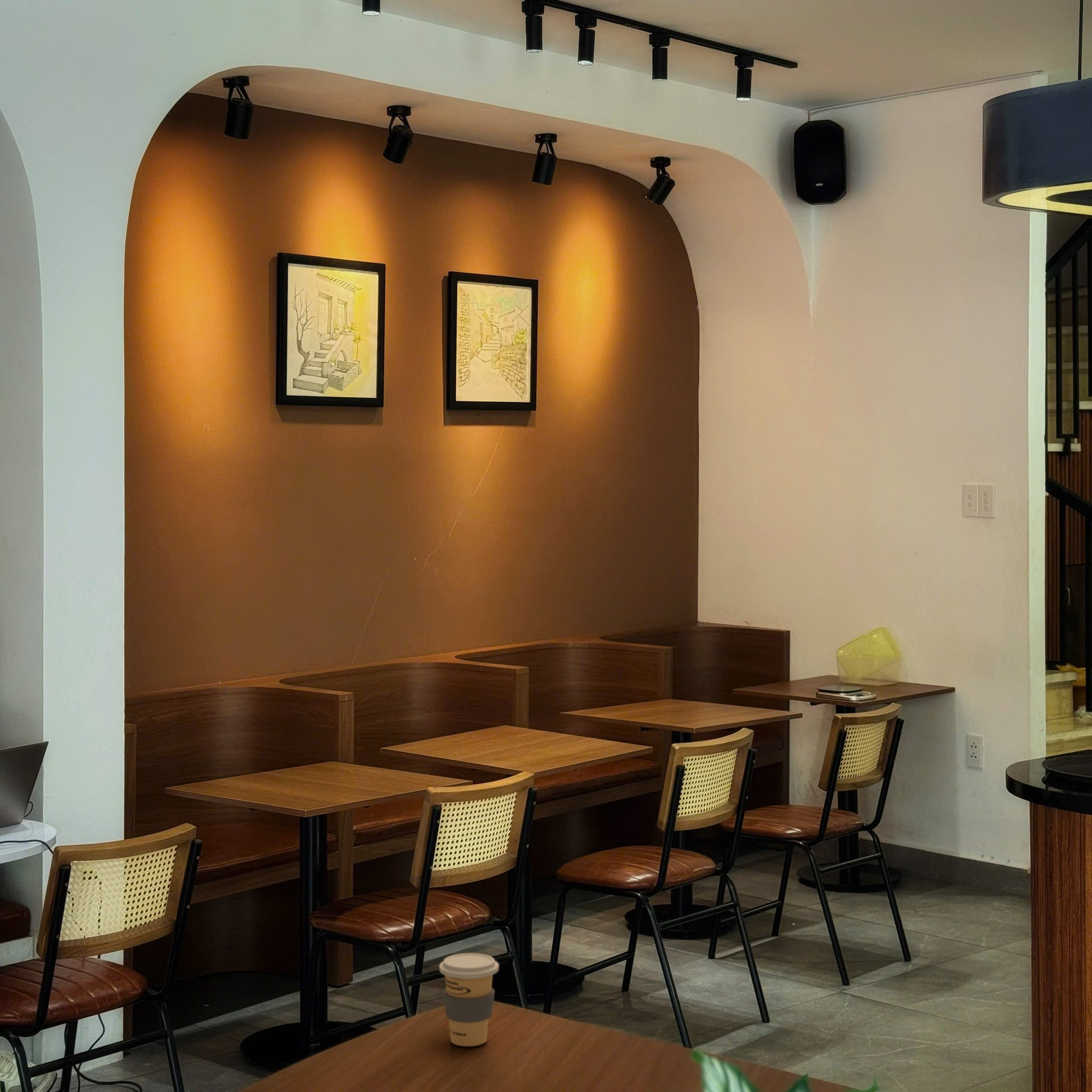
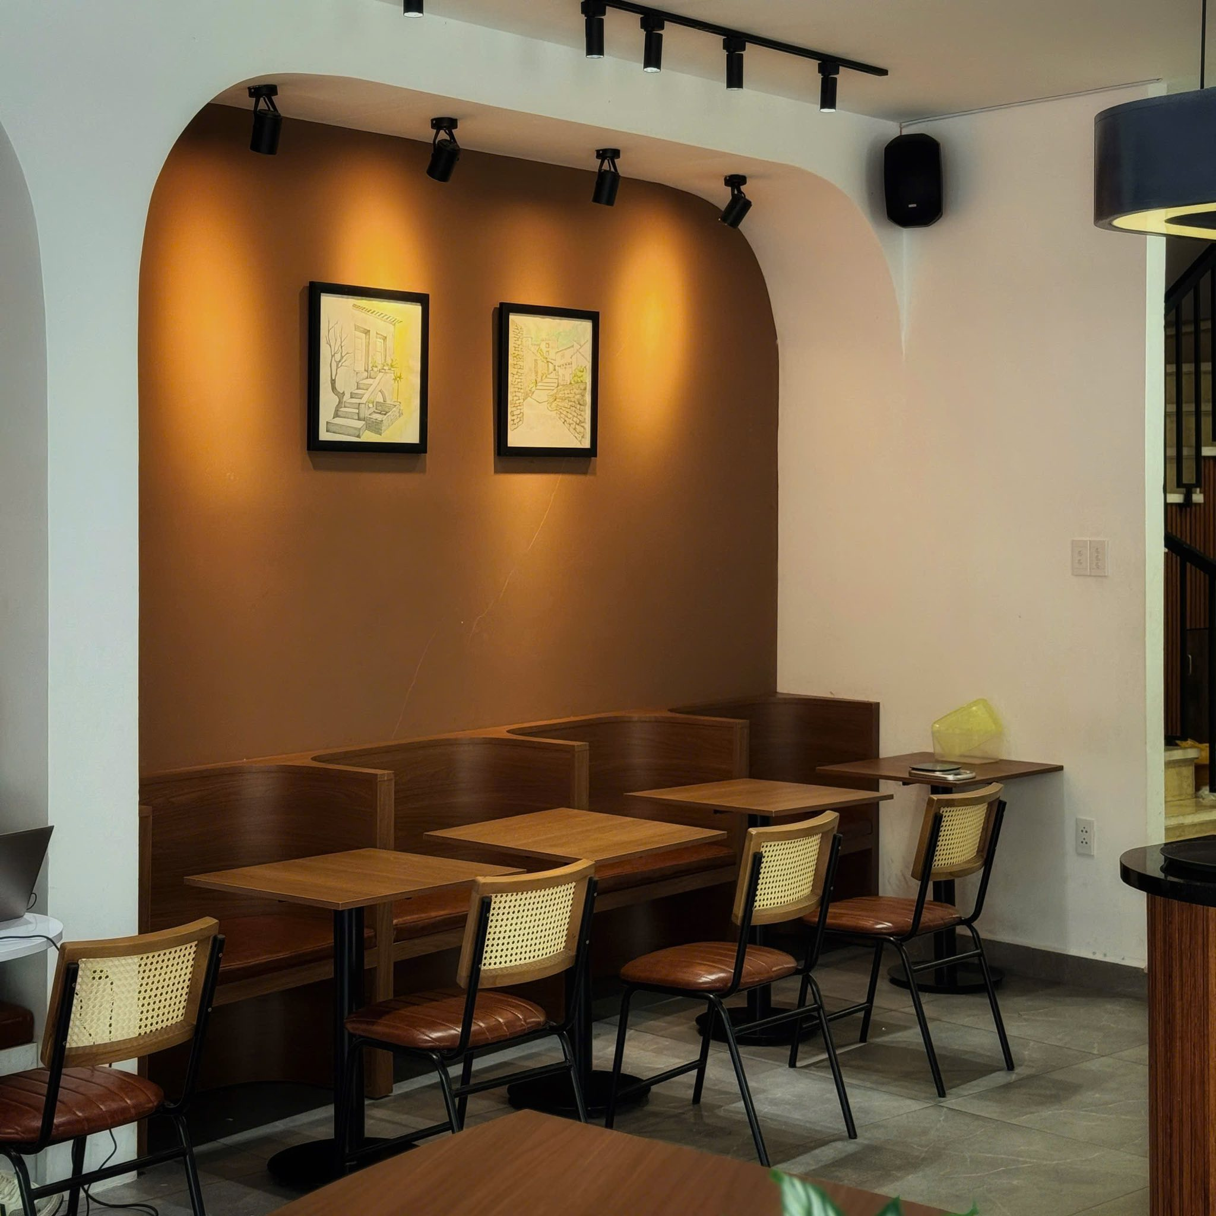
- coffee cup (469, 1000)
